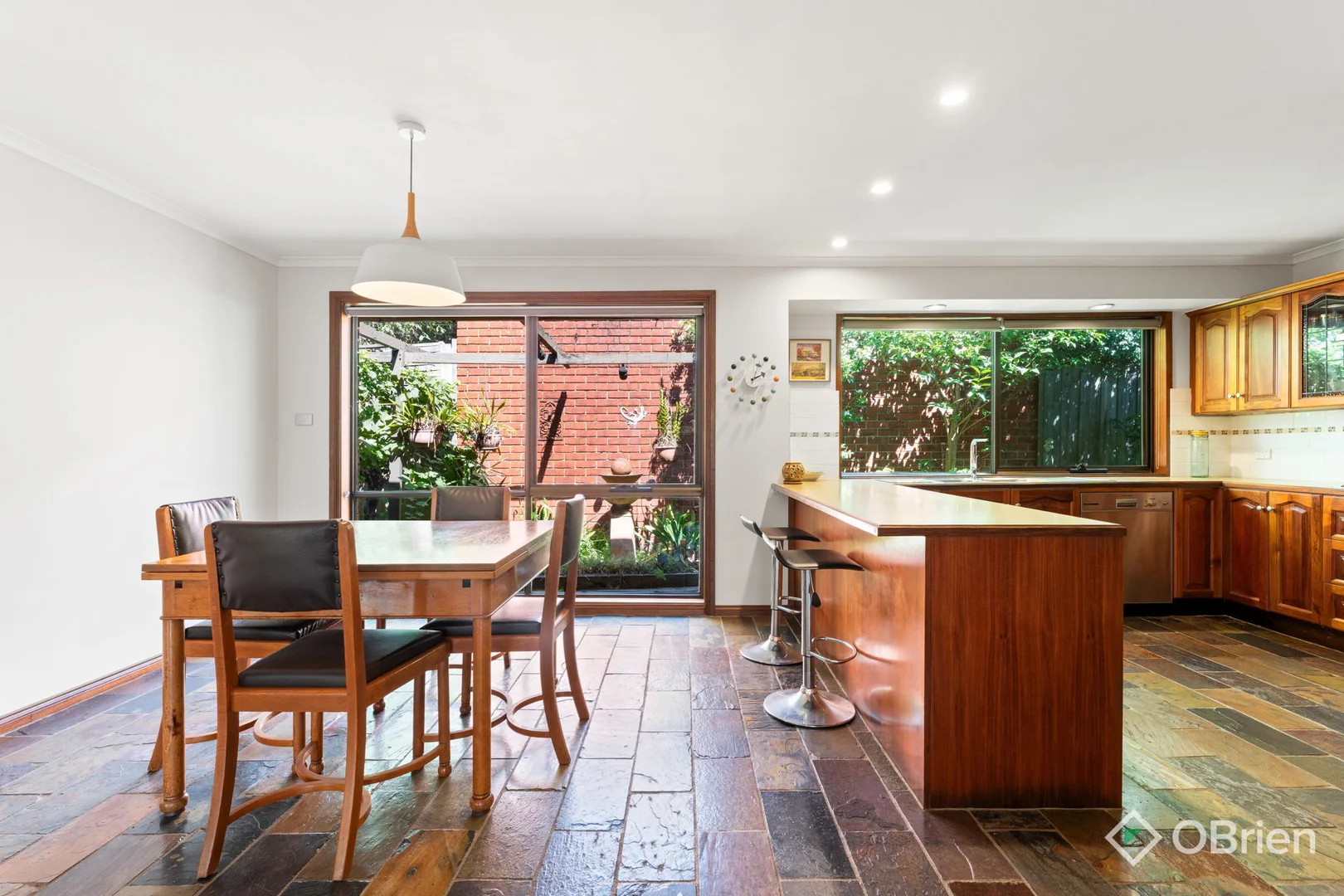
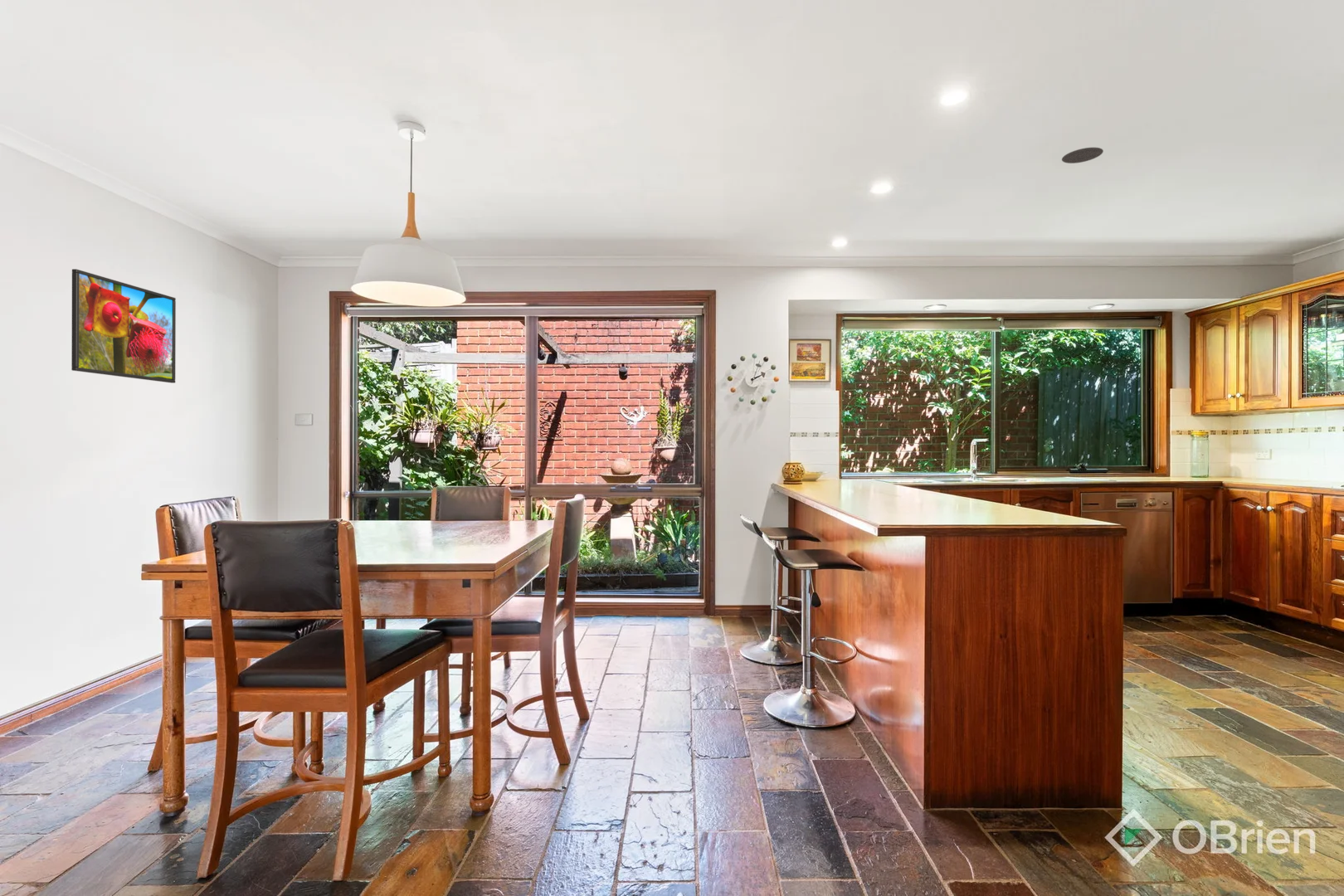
+ recessed light (1082, 153)
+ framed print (128, 330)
